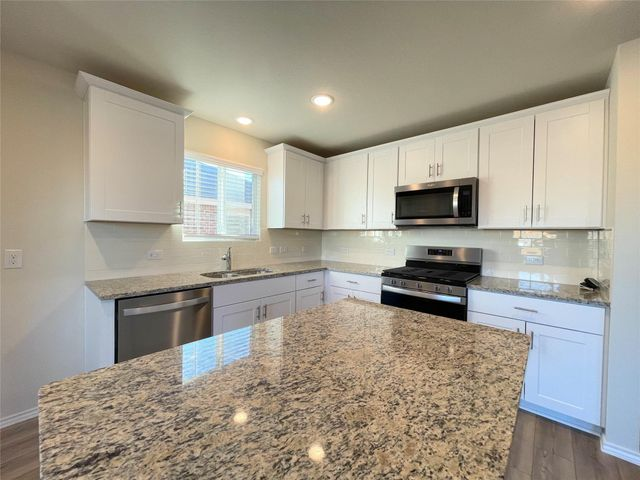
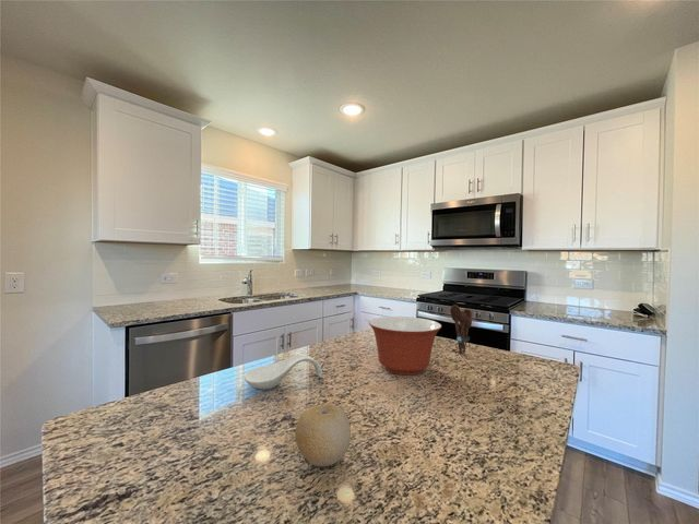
+ utensil holder (461, 329)
+ fruit (323, 433)
+ mixing bowl (403, 345)
+ spoon rest (284, 370)
